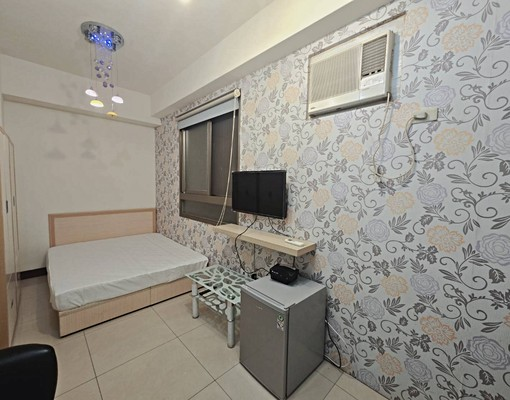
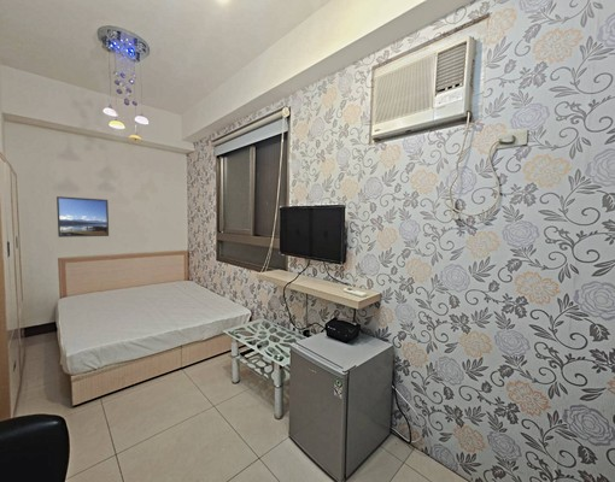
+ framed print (83, 217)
